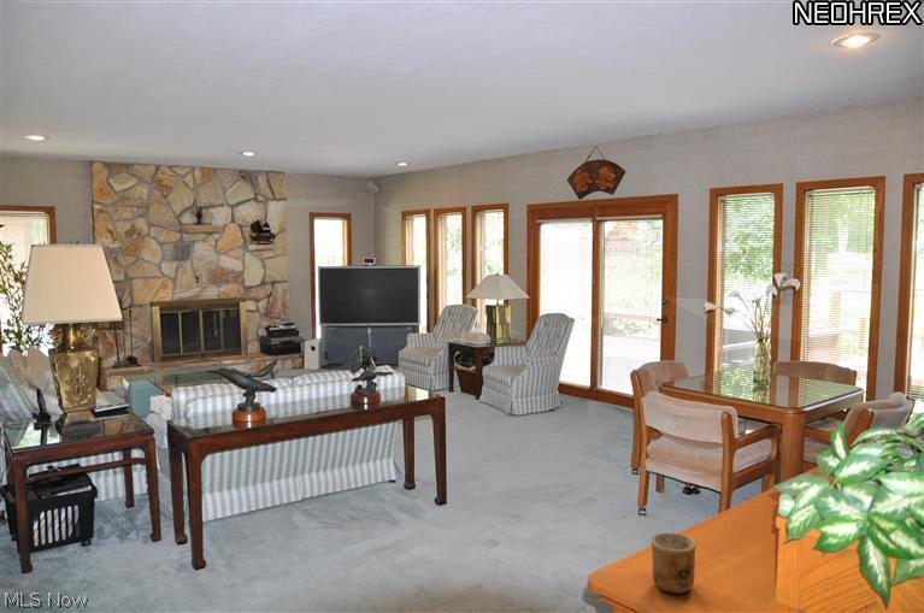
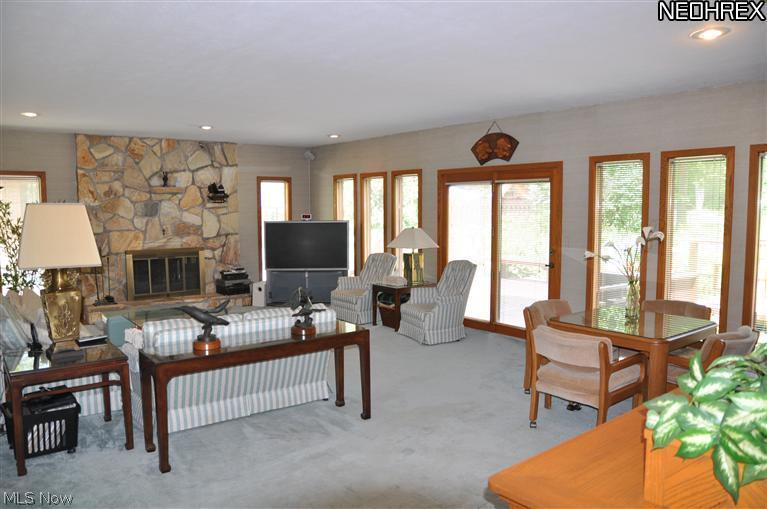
- cup (672, 562)
